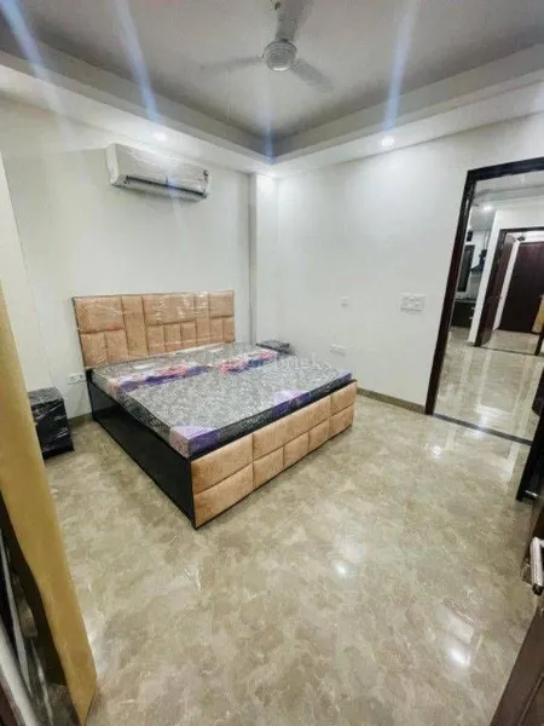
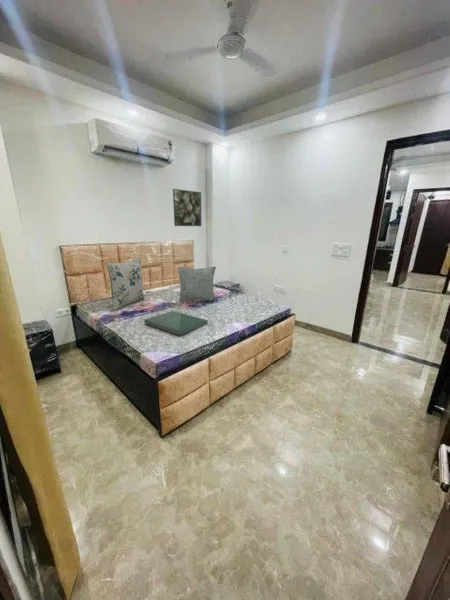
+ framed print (188, 208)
+ pillow (127, 282)
+ pillow (197, 284)
+ cushion (176, 321)
